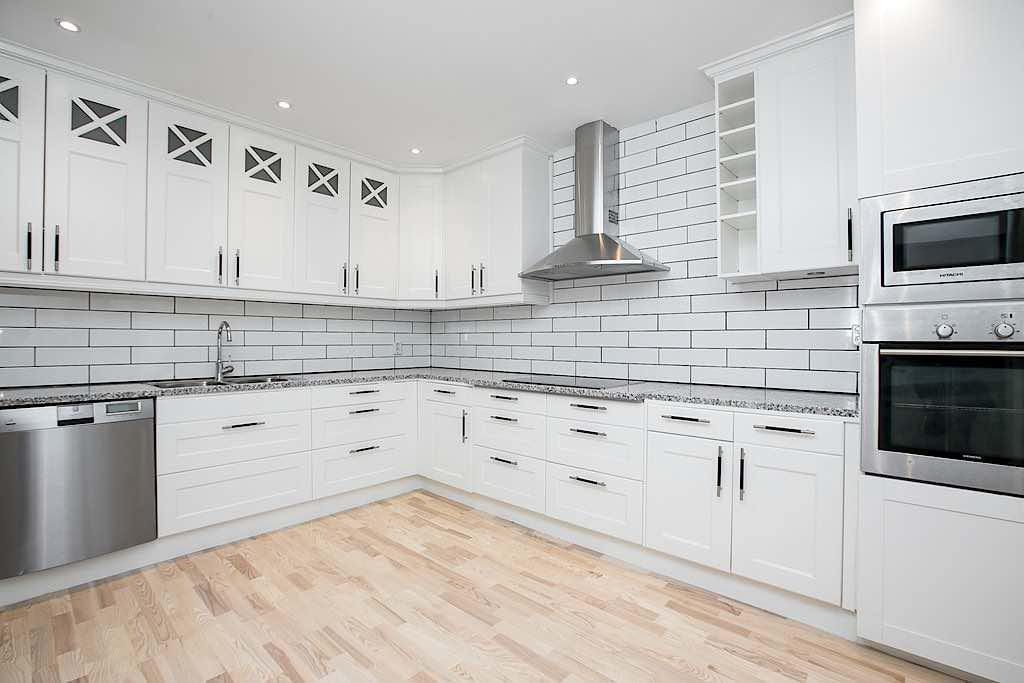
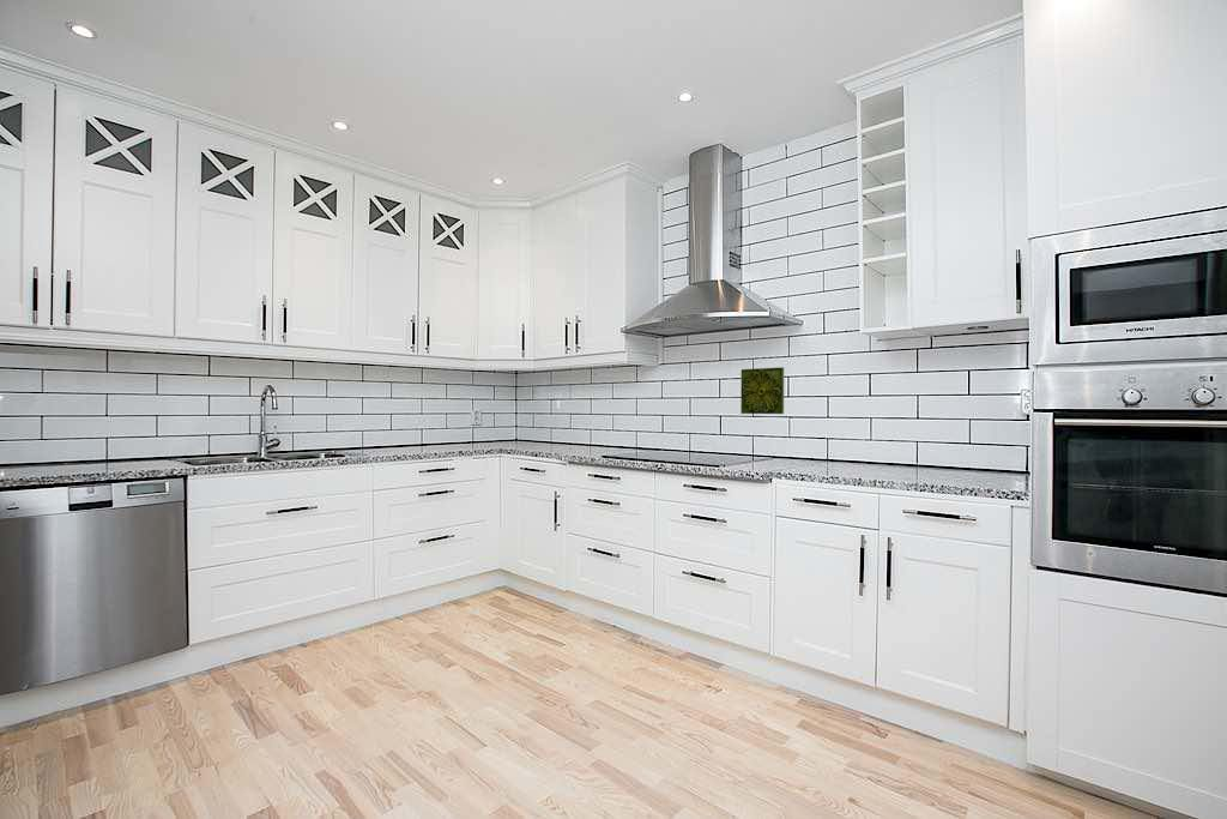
+ decorative tile (761, 391)
